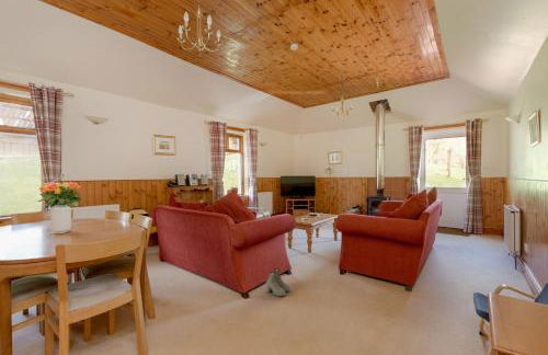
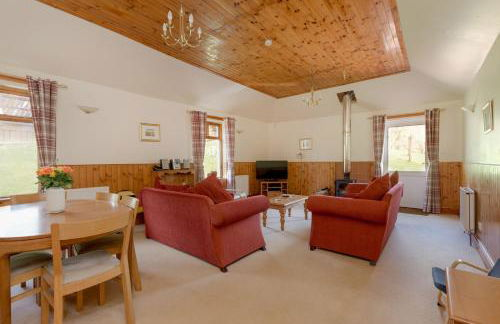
- boots (277, 280)
